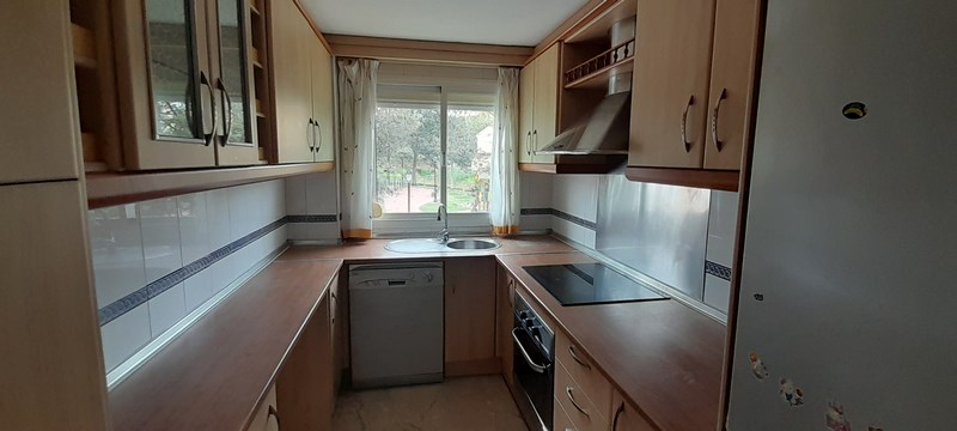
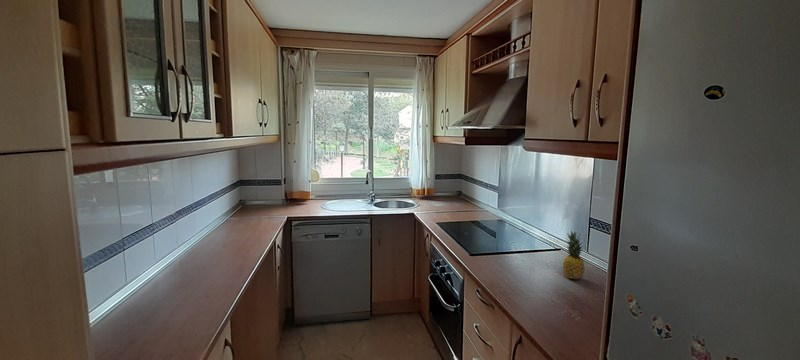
+ fruit (574, 254)
